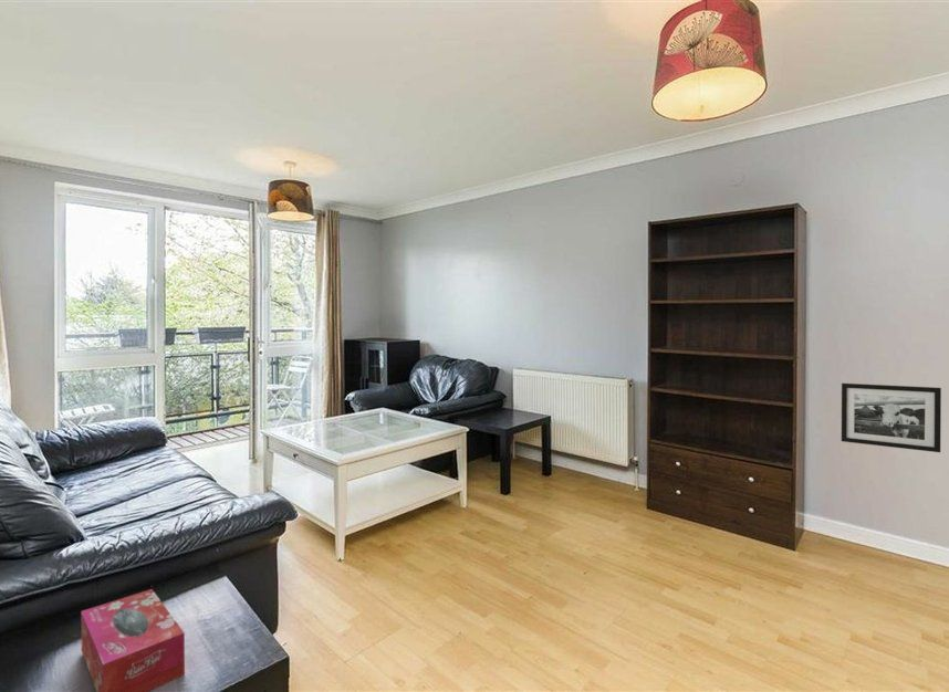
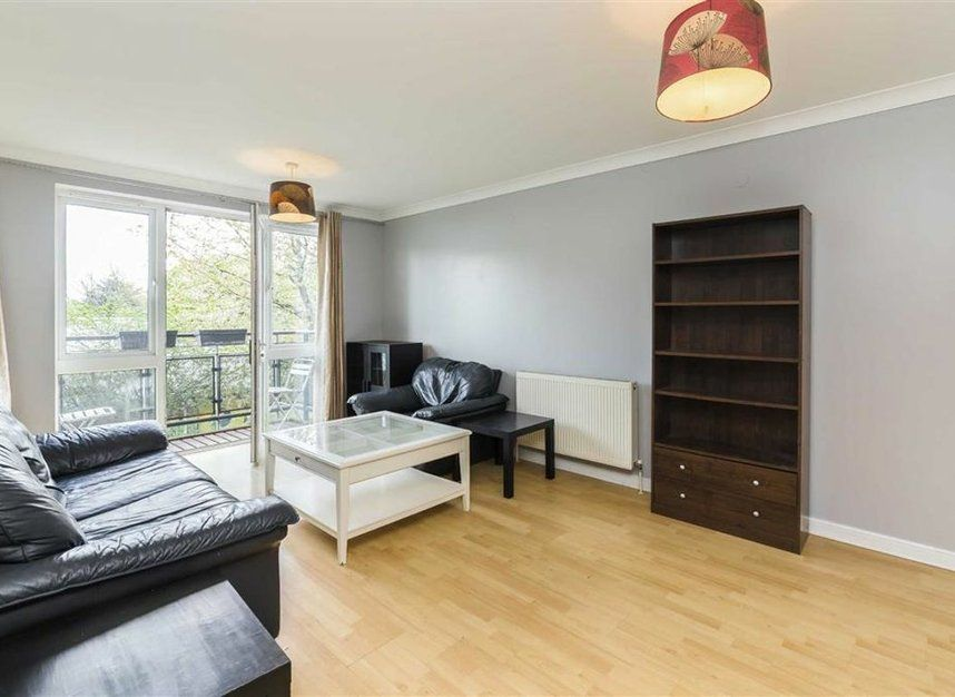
- tissue box (131, 641)
- picture frame (888, 416)
